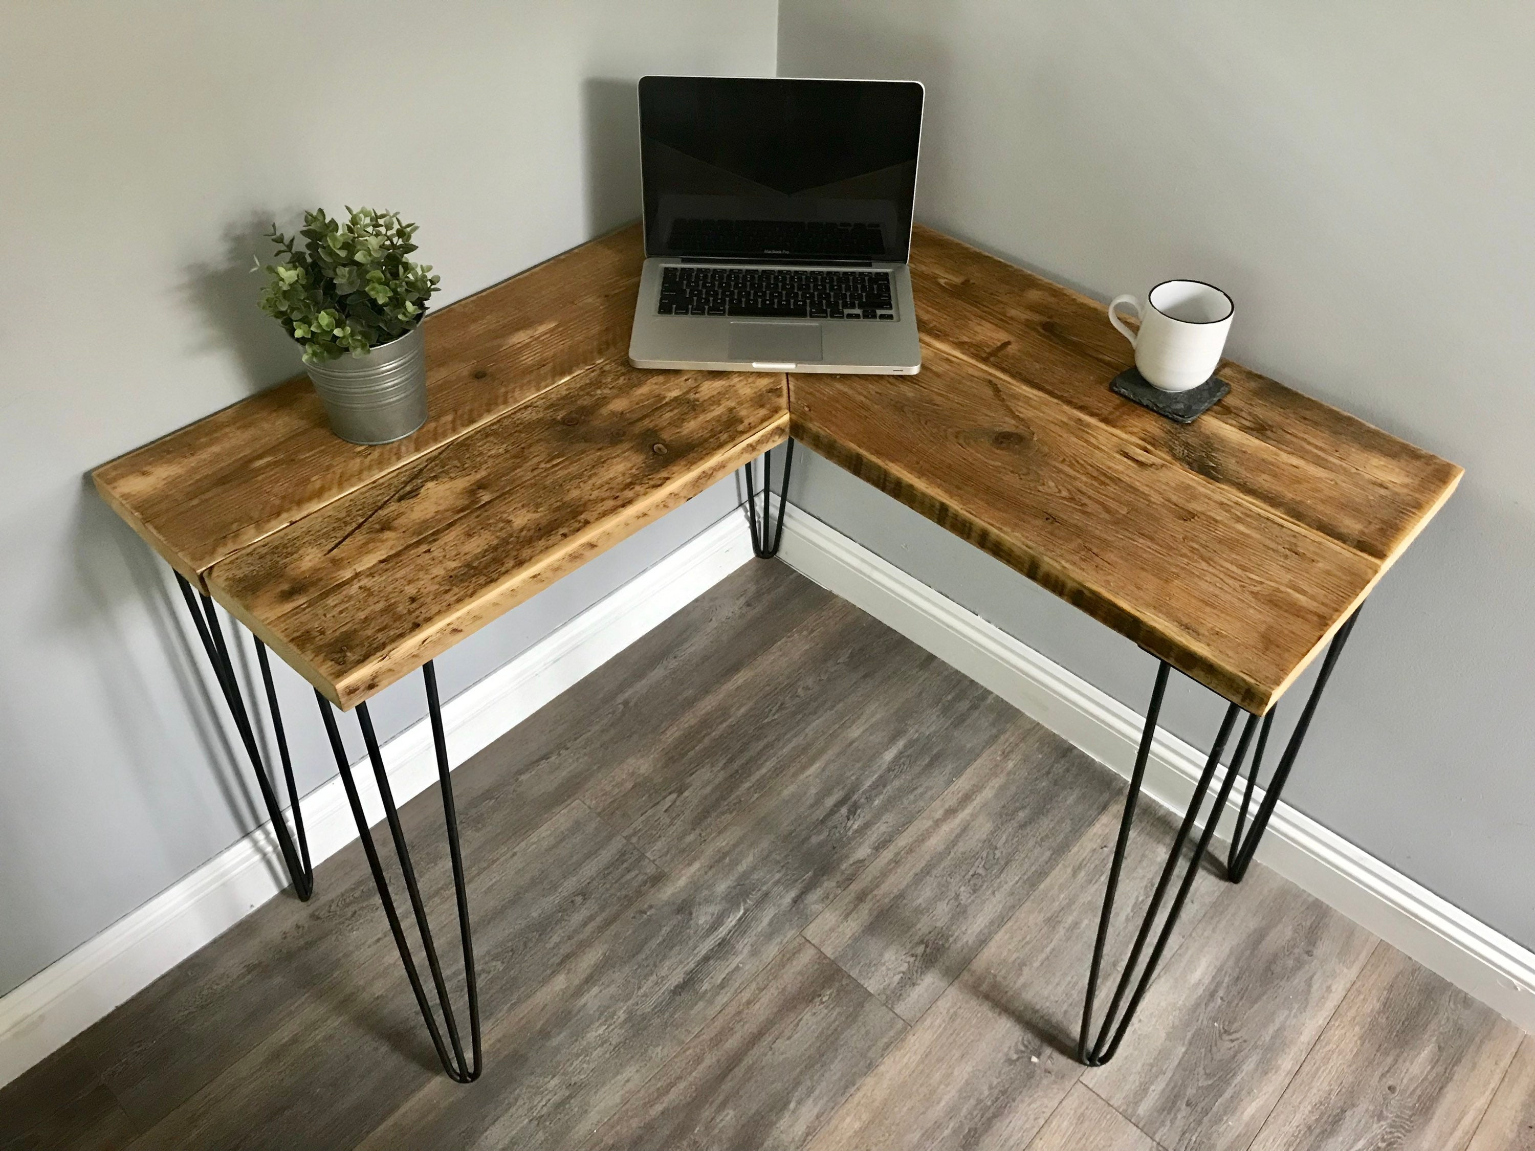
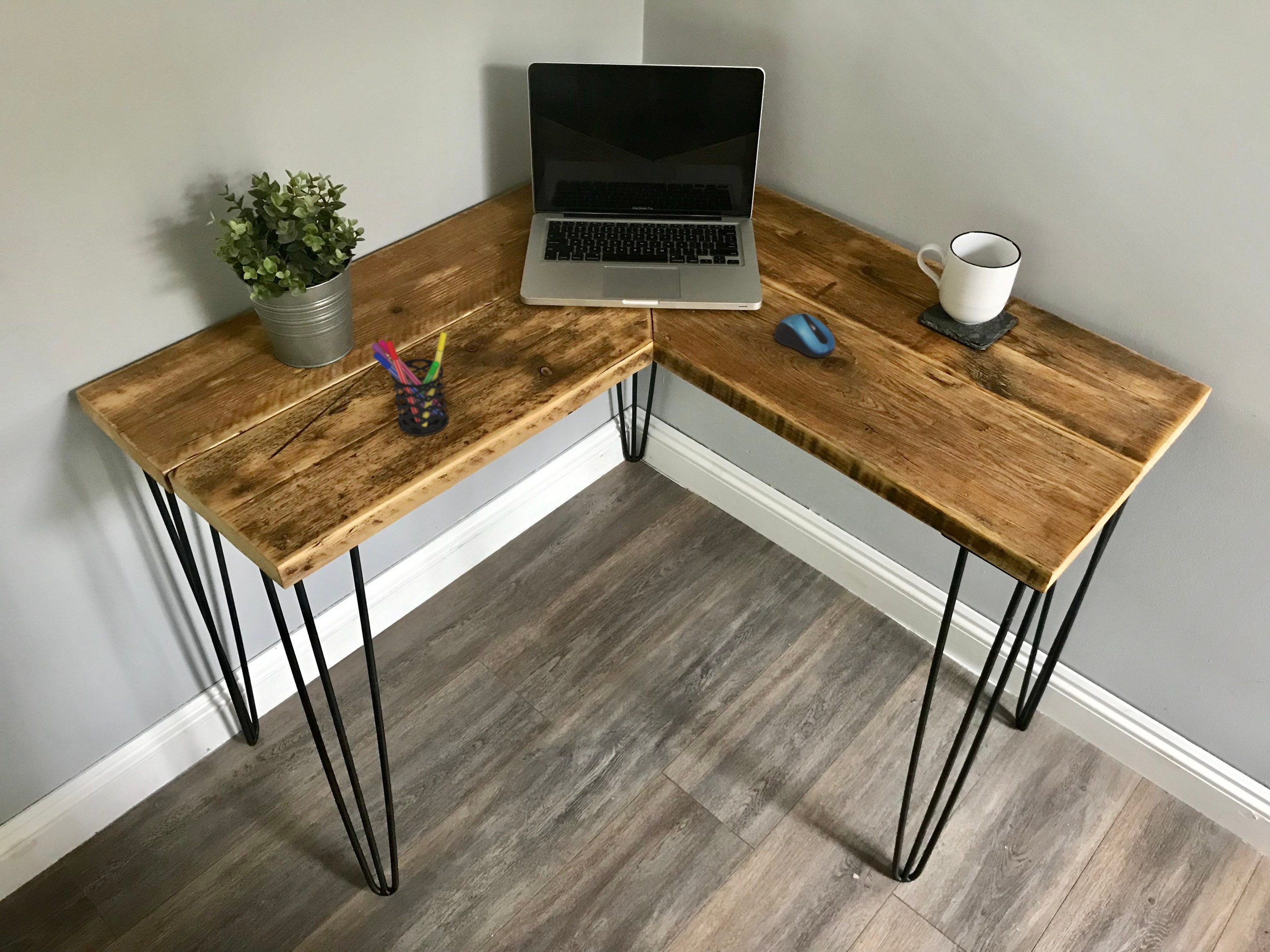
+ pen holder (419, 382)
+ computer mouse (807, 329)
